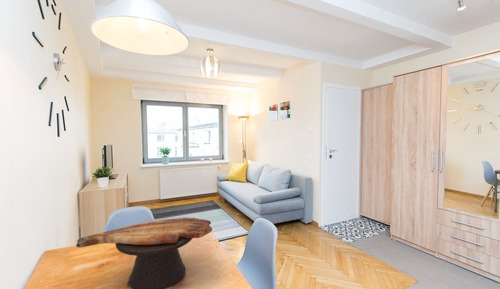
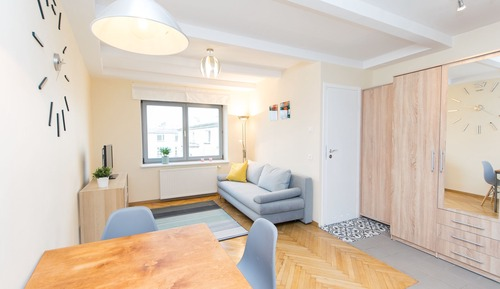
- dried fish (152, 252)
